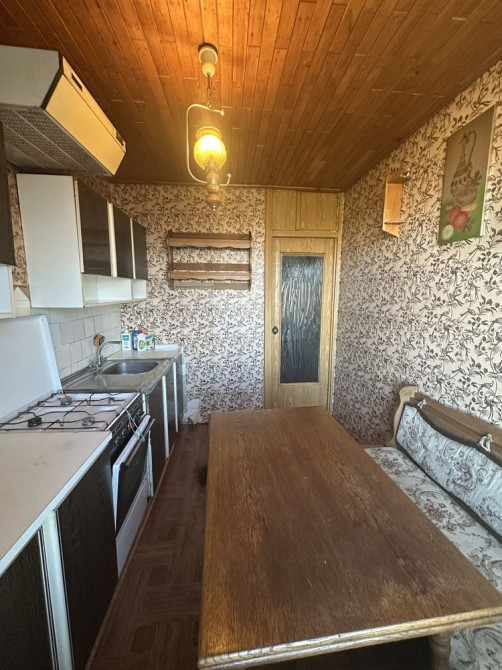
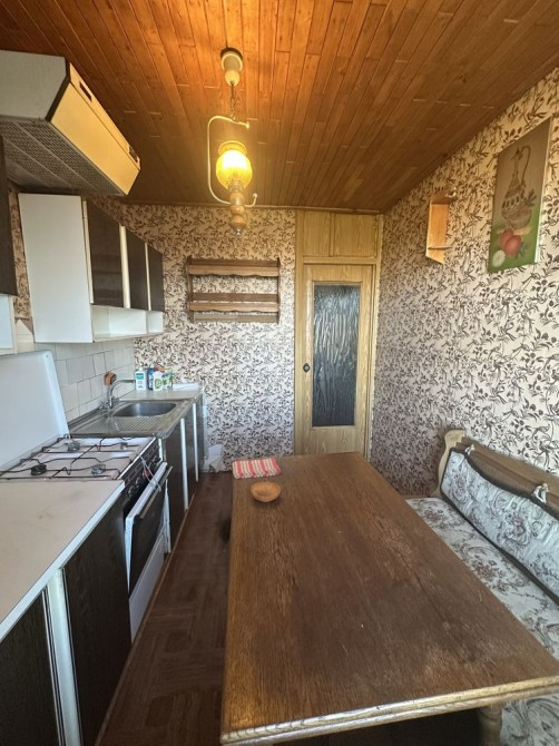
+ dish towel (255, 467)
+ bowl (265, 493)
